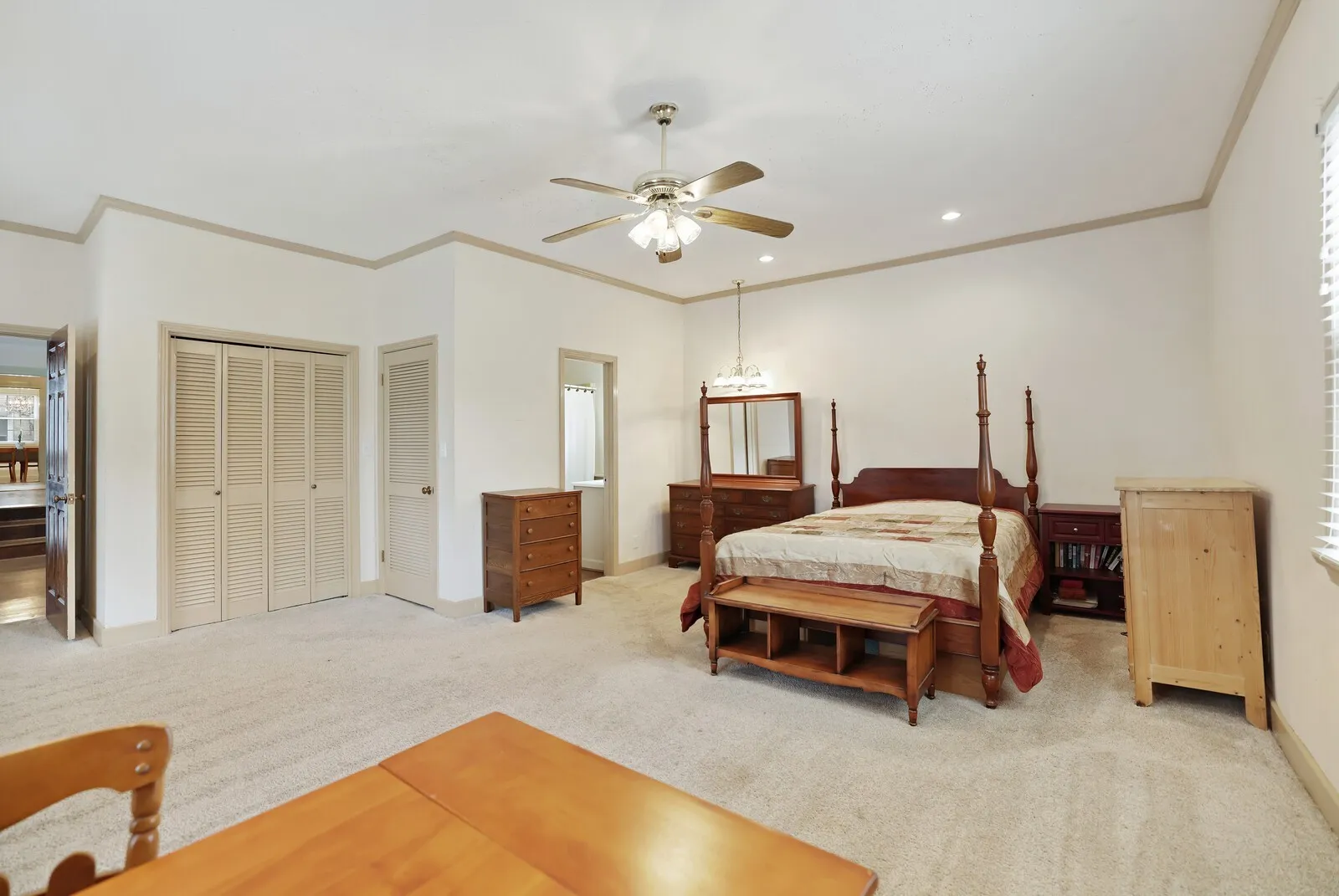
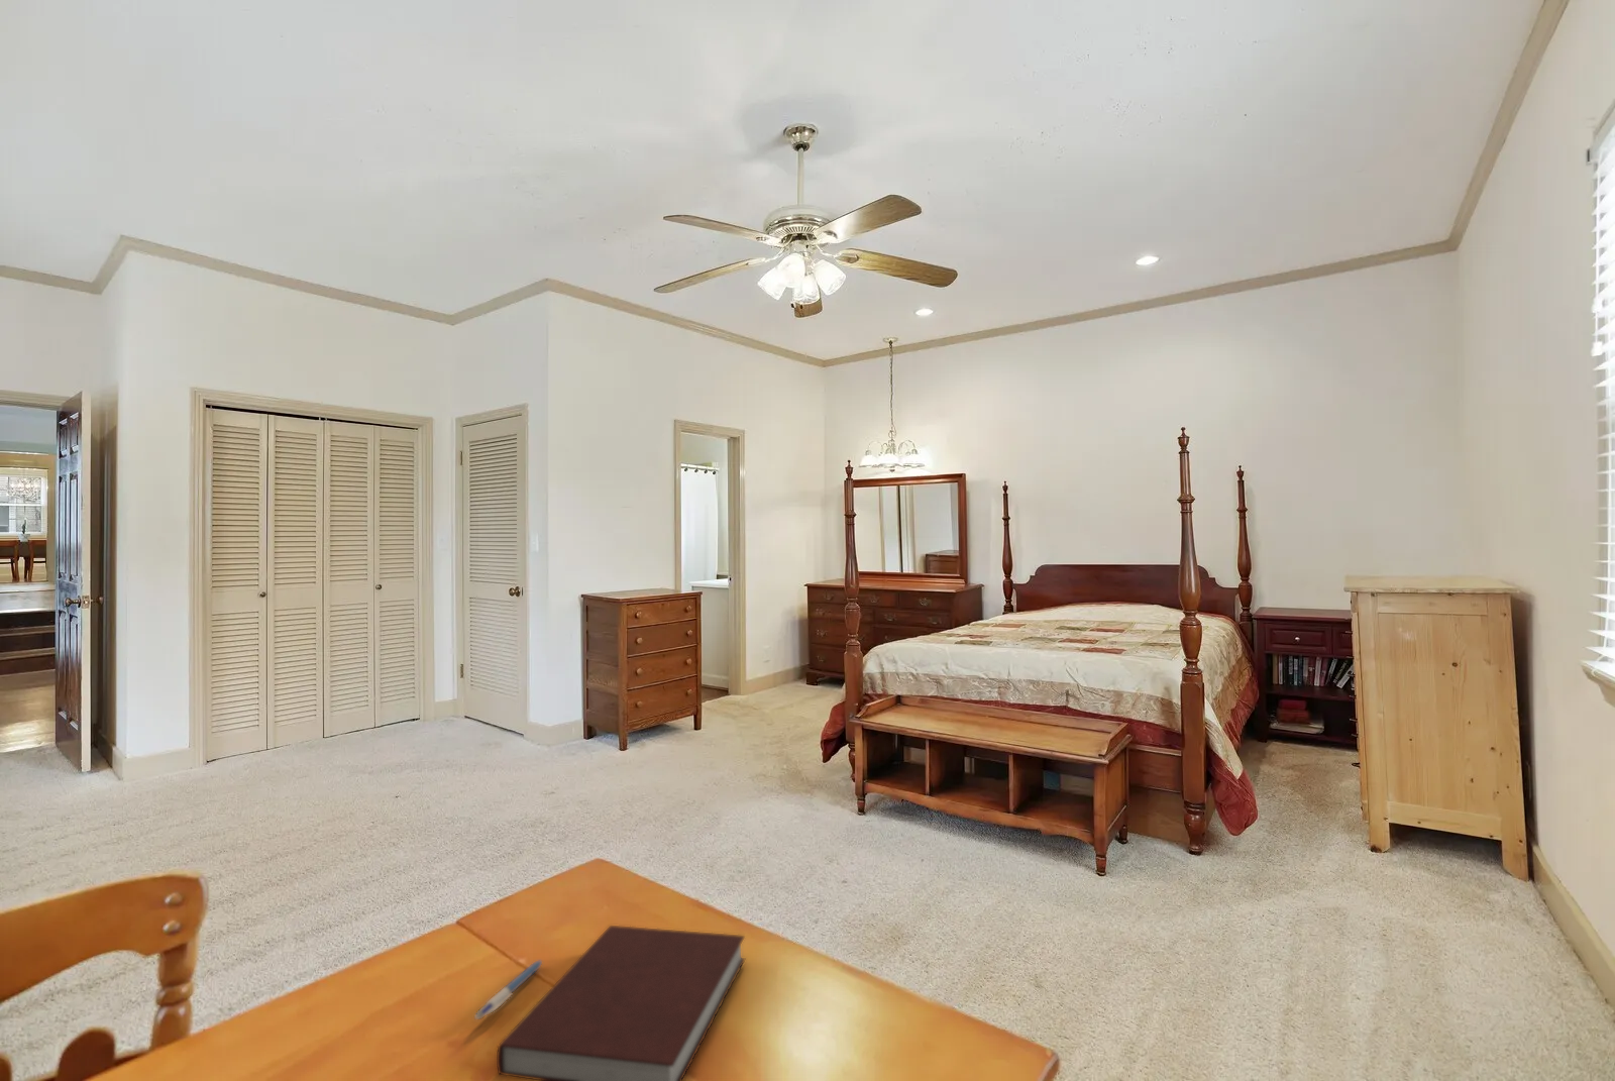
+ pen (513, 986)
+ notebook (636, 997)
